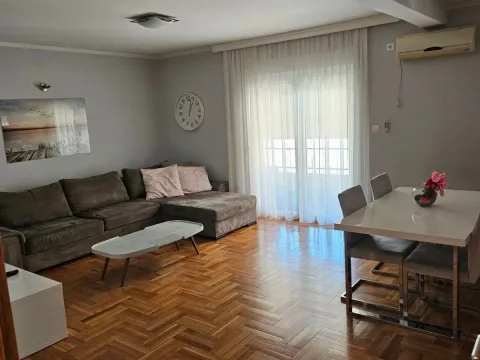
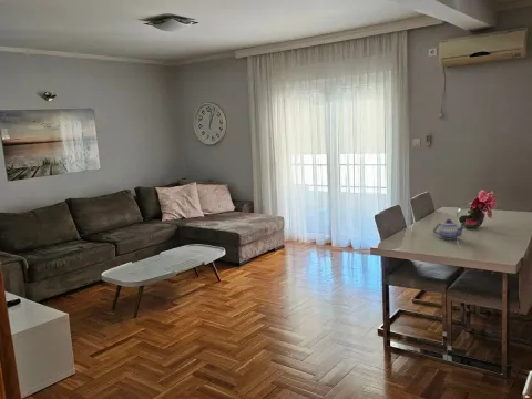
+ teapot (449, 228)
